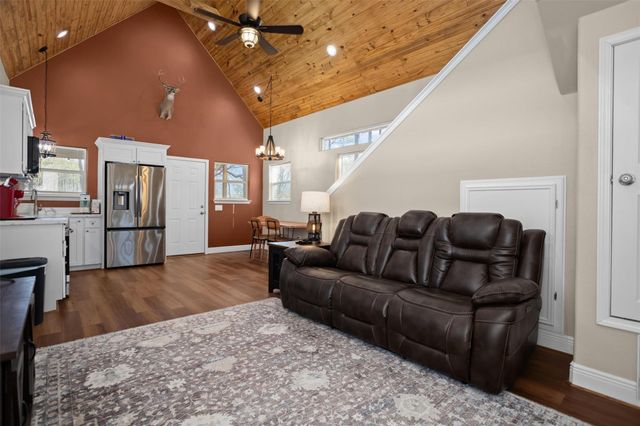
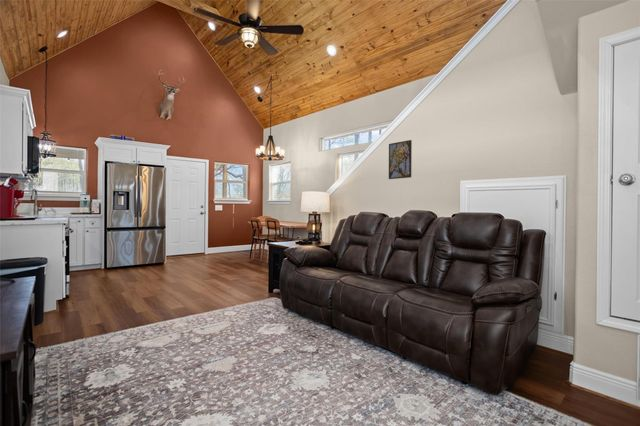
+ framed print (399, 160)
